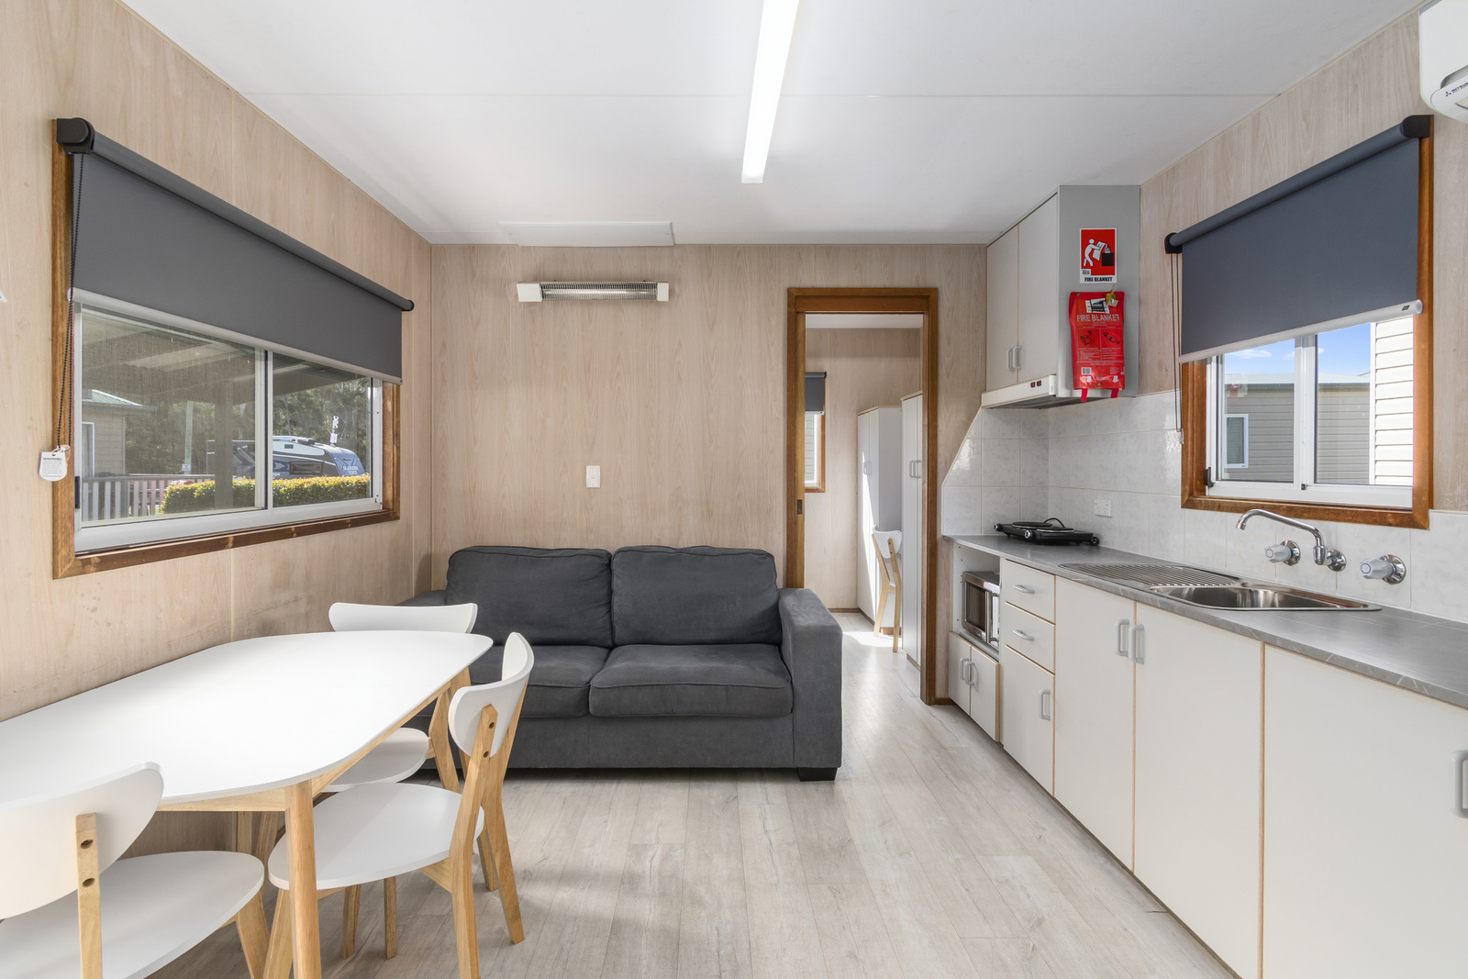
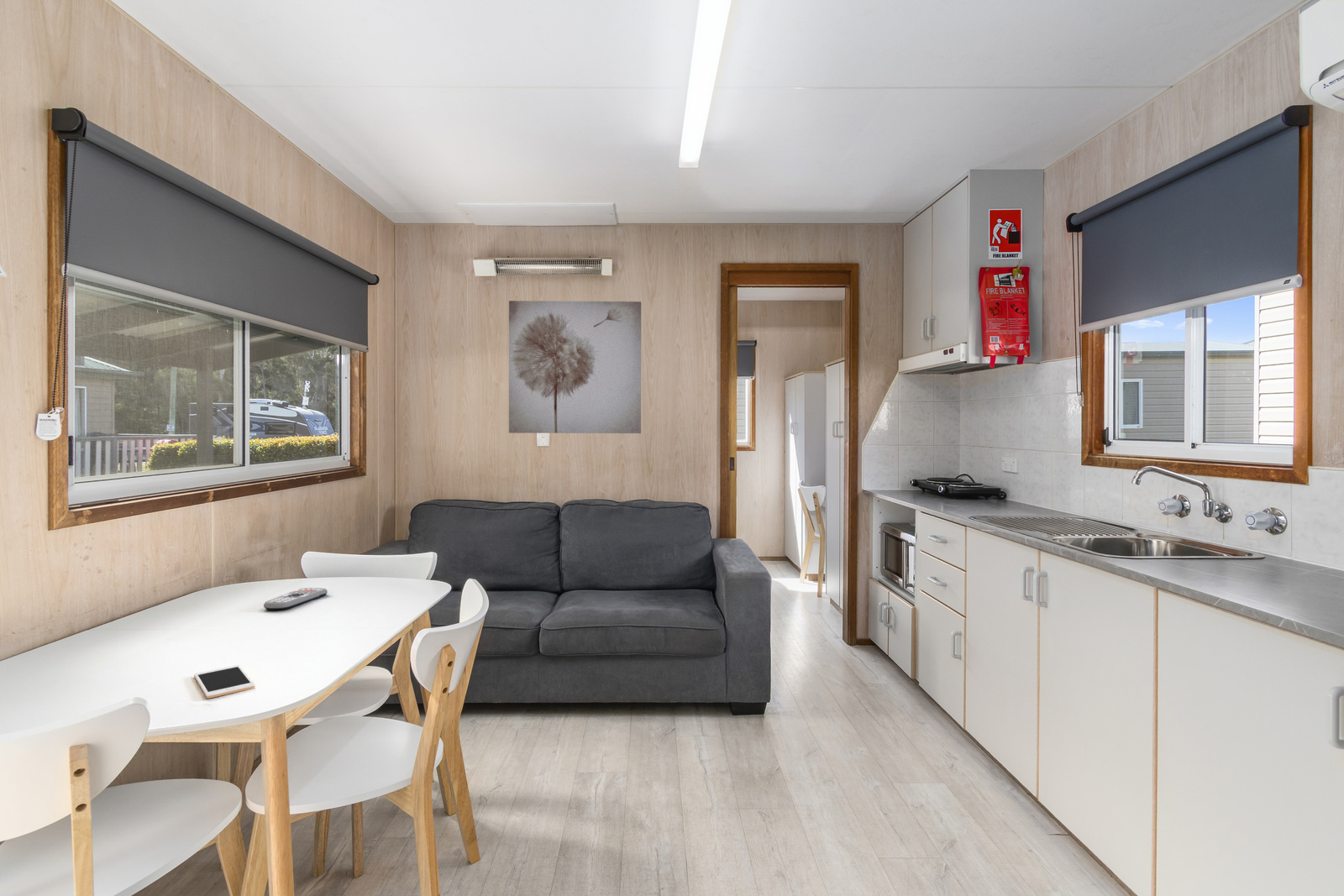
+ wall art (575, 367)
+ cell phone (223, 680)
+ remote control (295, 599)
